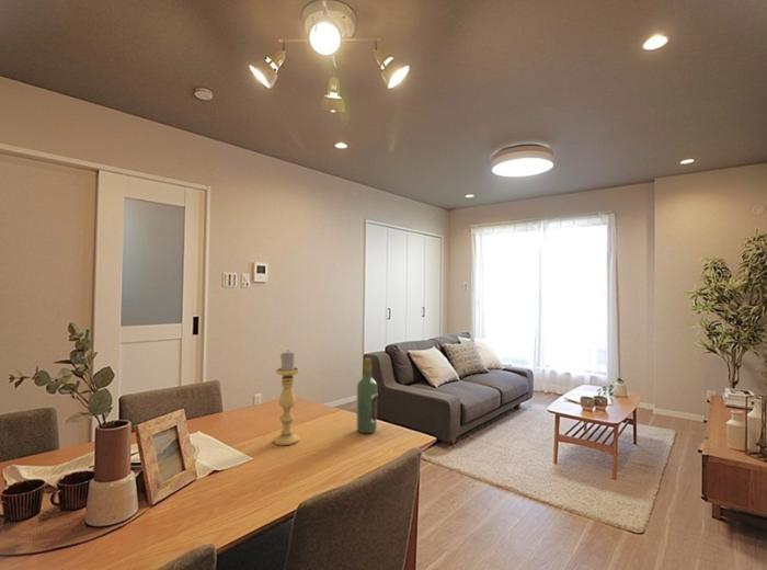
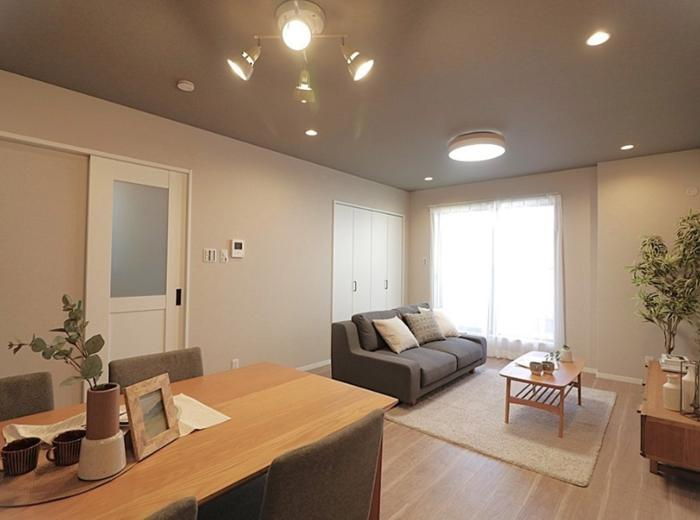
- wine bottle (366, 394)
- candle holder (287, 395)
